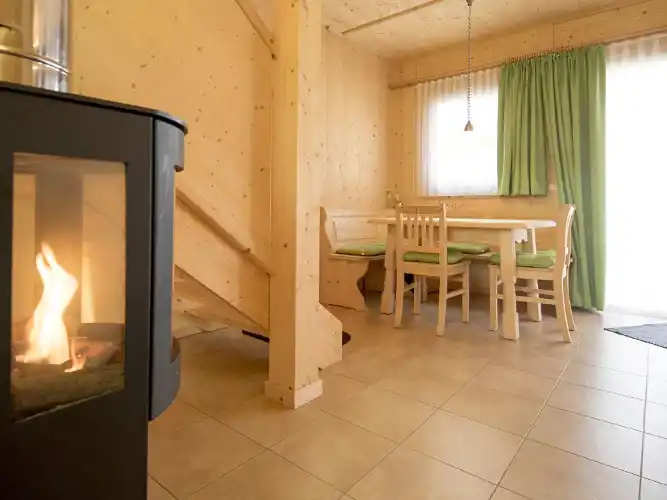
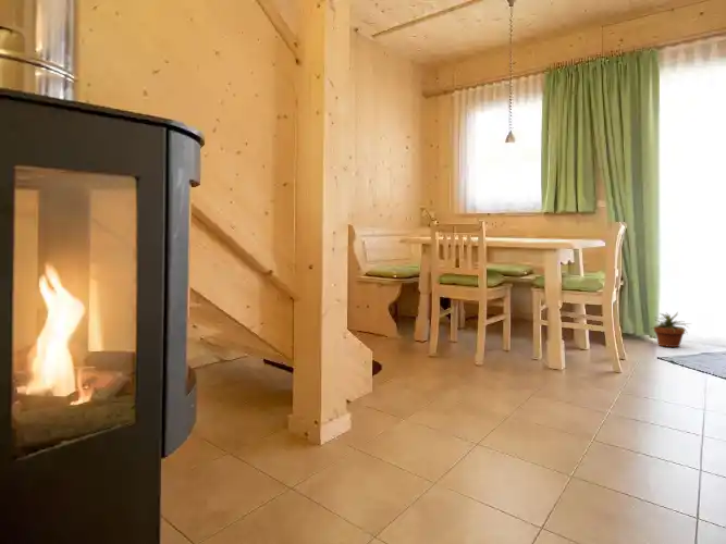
+ potted plant (669, 329)
